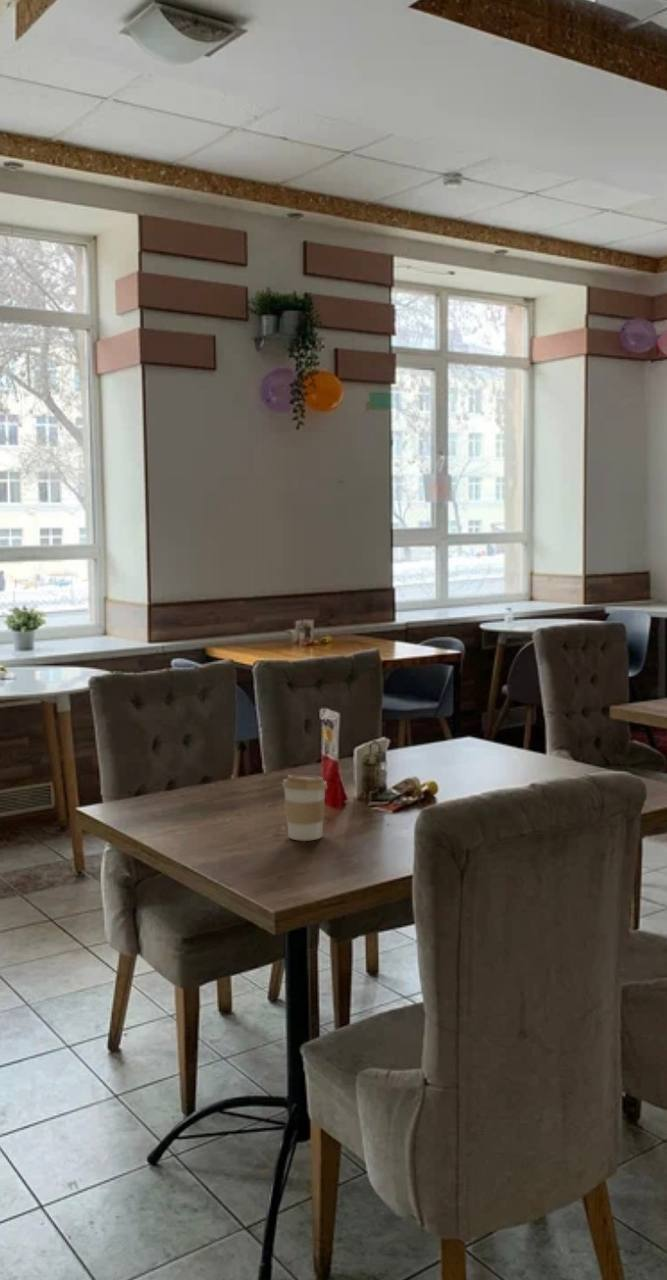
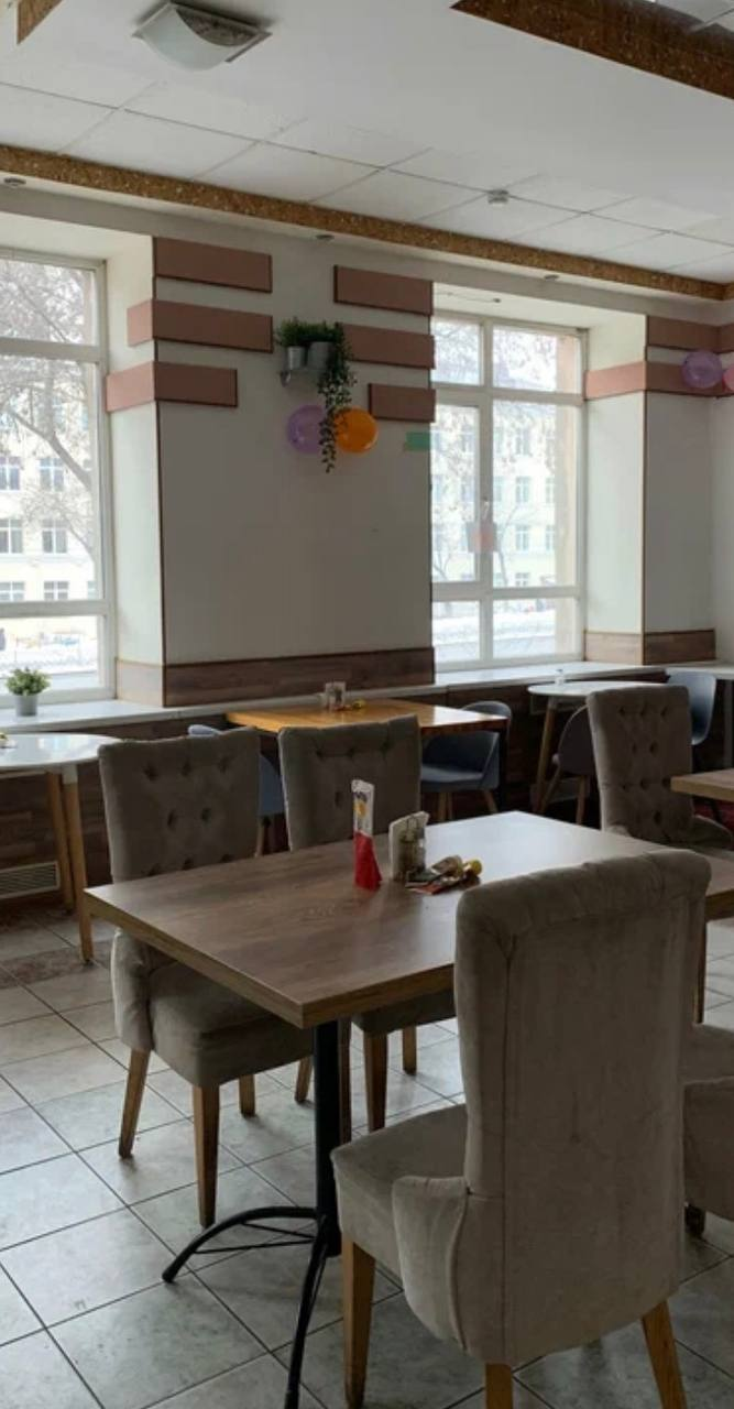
- coffee cup (305, 805)
